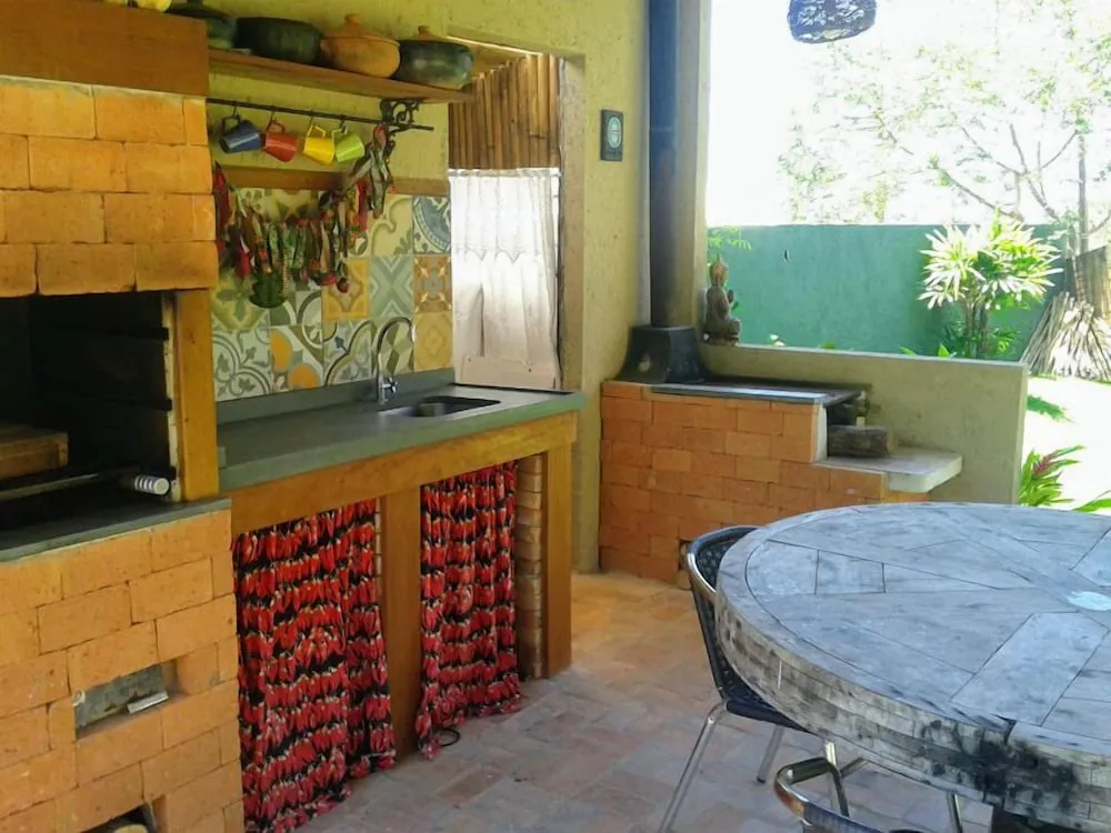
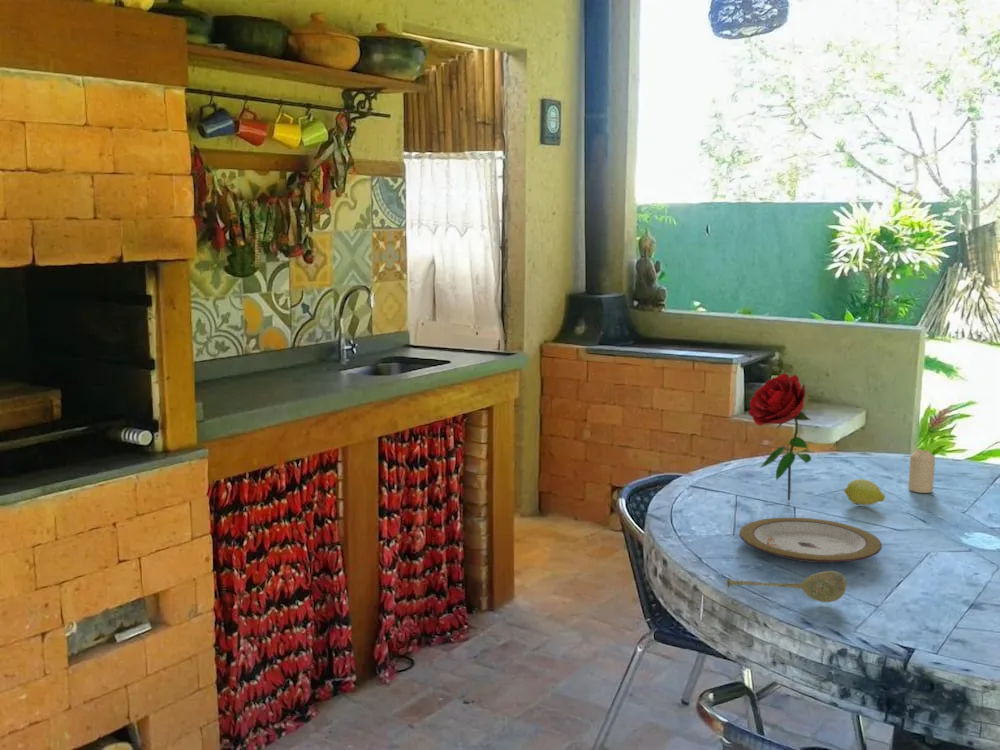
+ plate (808, 542)
+ candle (921, 470)
+ fruit (864, 492)
+ soupspoon (785, 583)
+ flower (782, 446)
